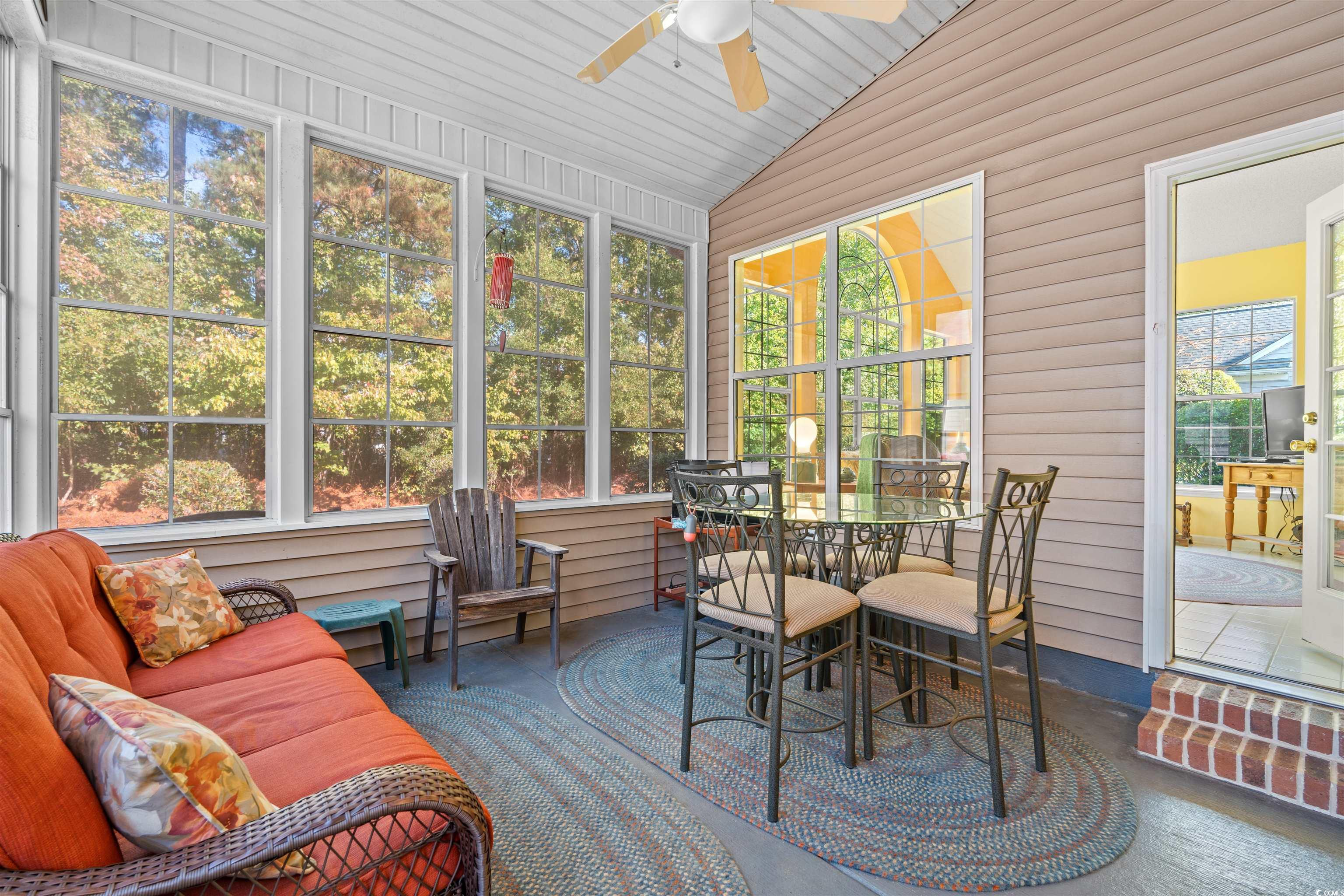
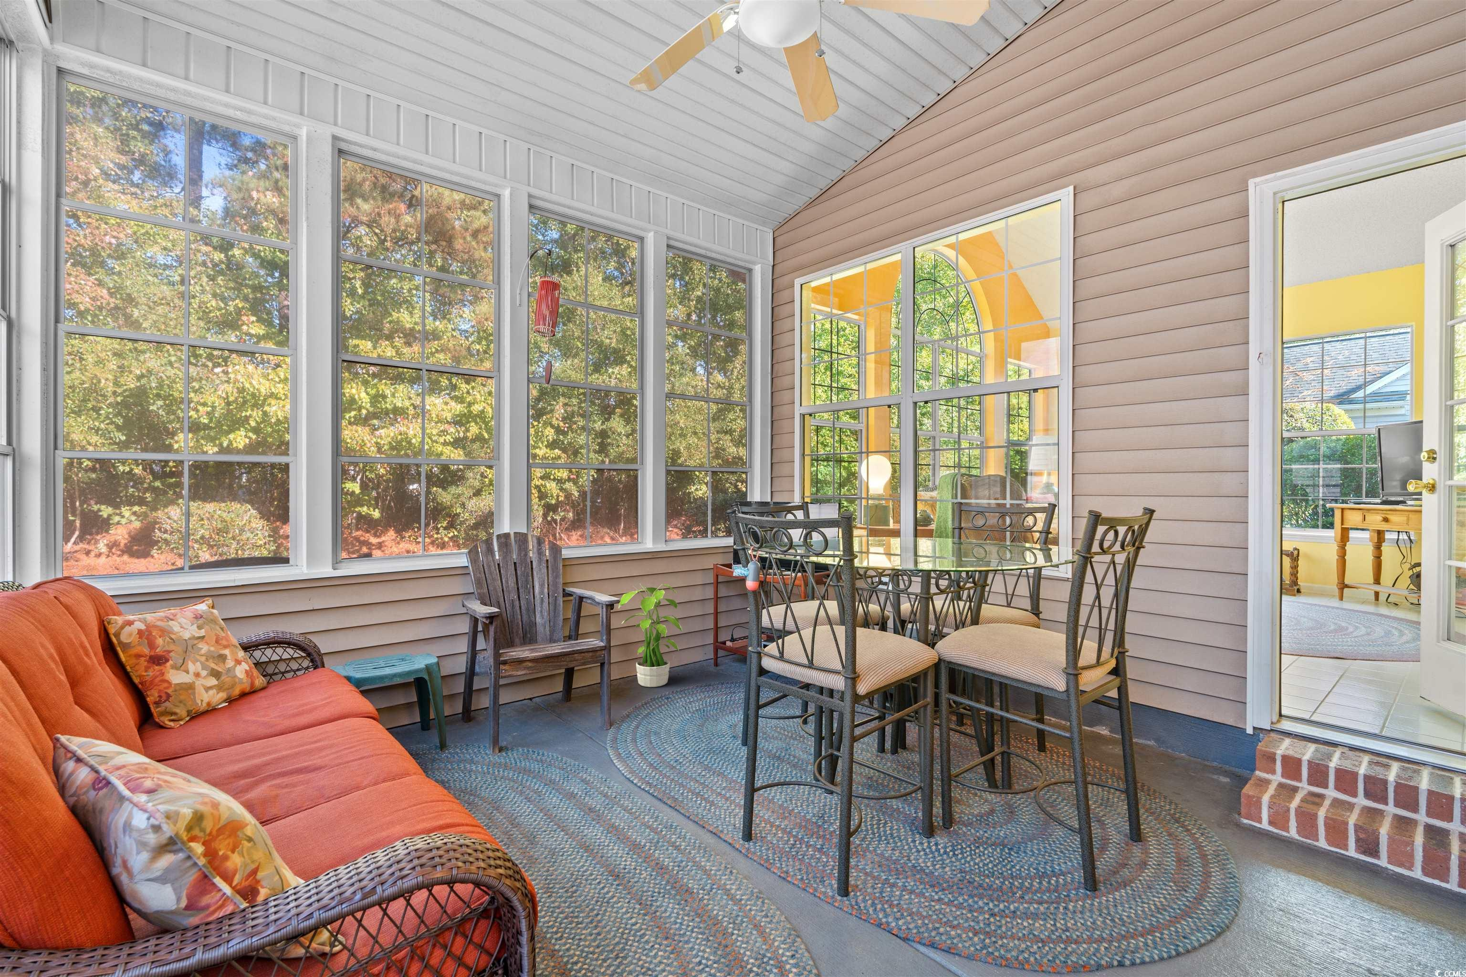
+ potted plant (649, 635)
